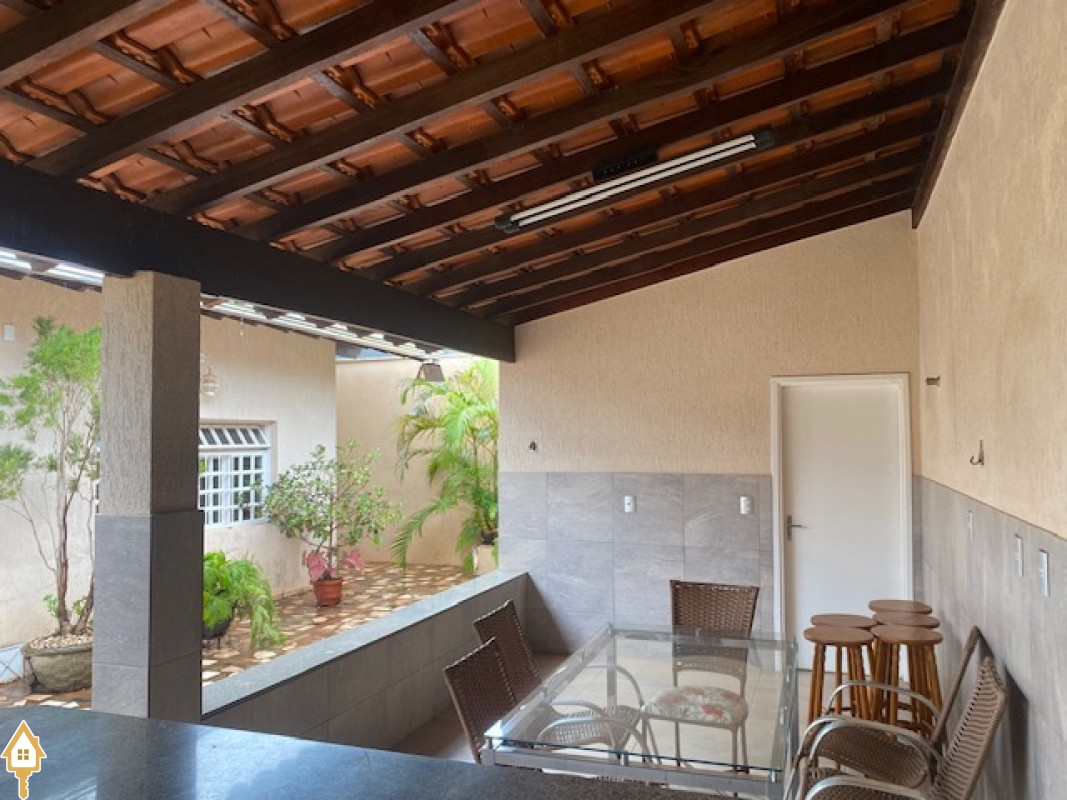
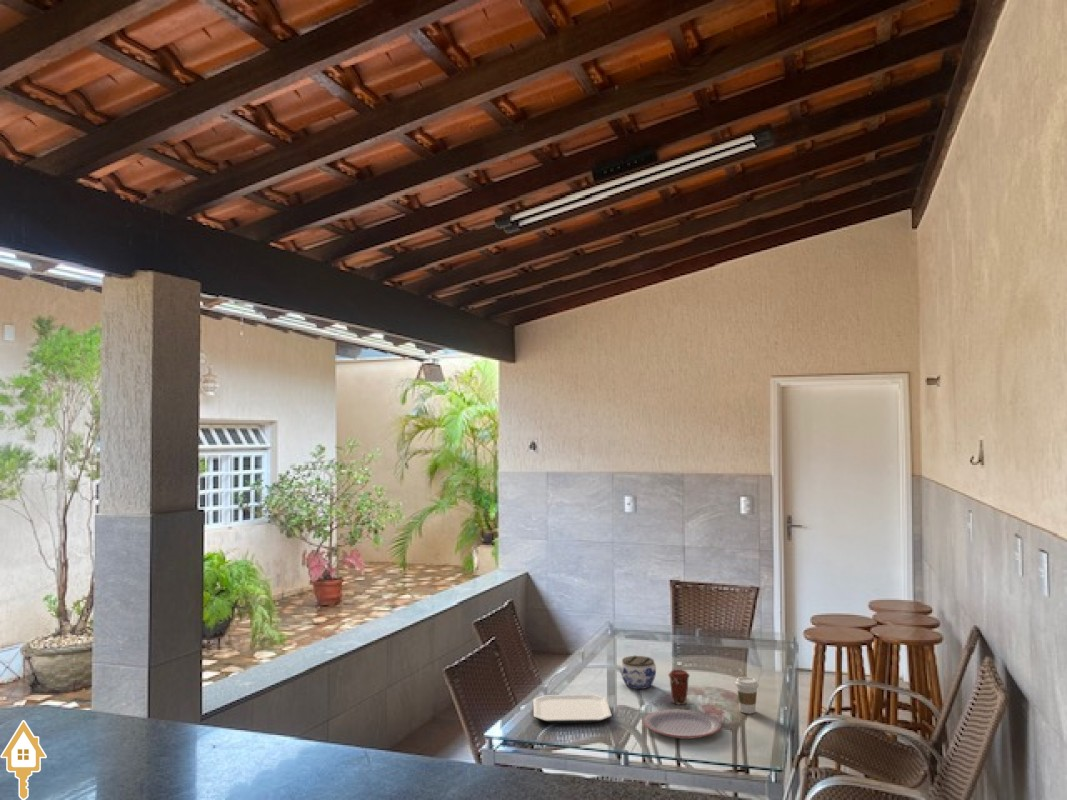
+ coffee cup (679, 687)
+ plate (571, 709)
+ plate (682, 725)
+ coffee cup (747, 695)
+ jar (638, 672)
